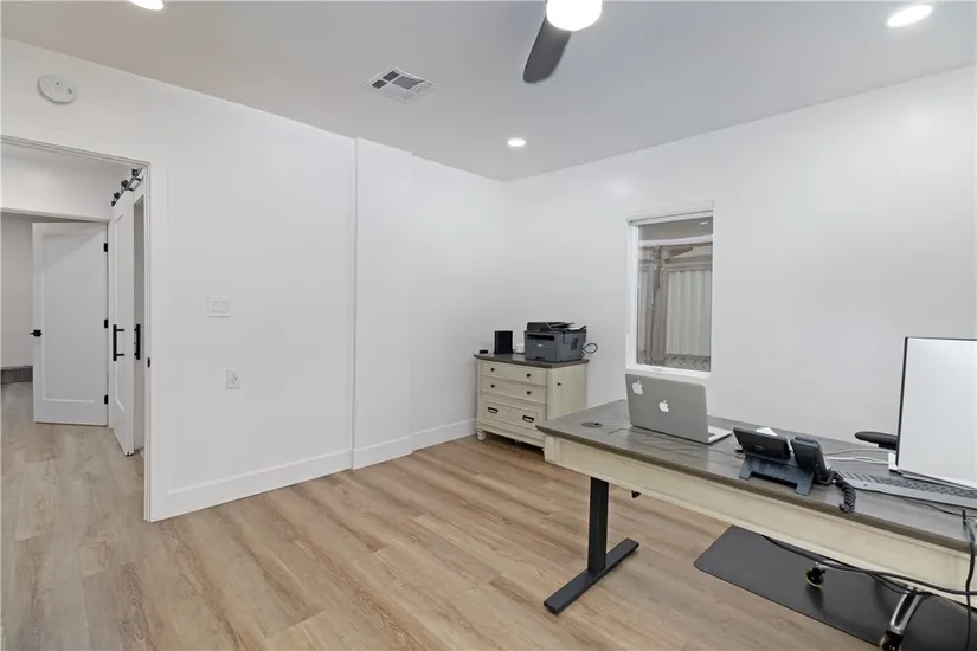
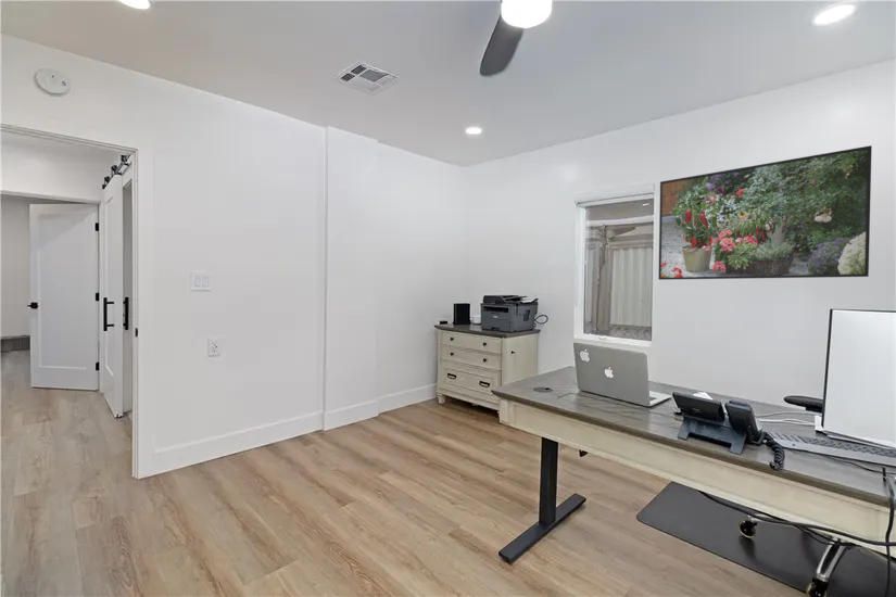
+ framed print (749, 223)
